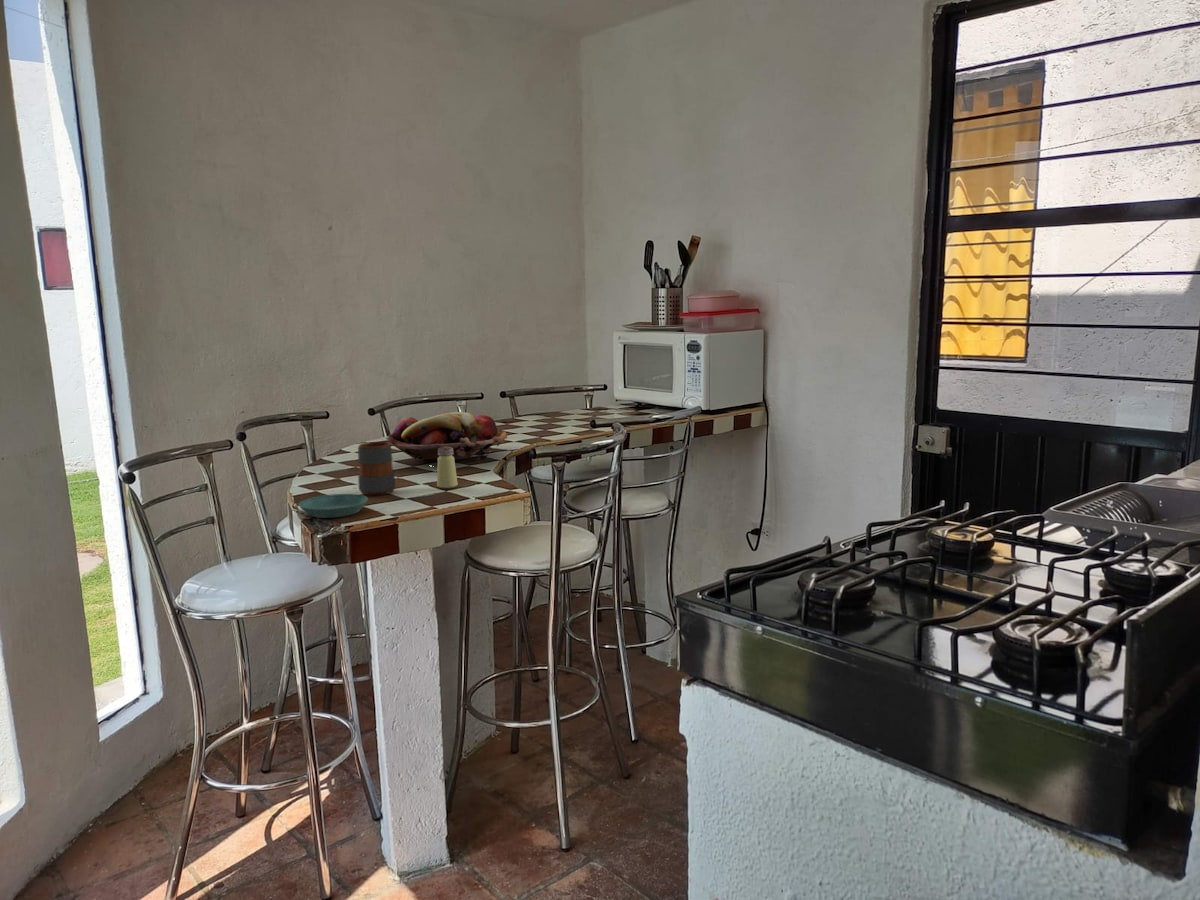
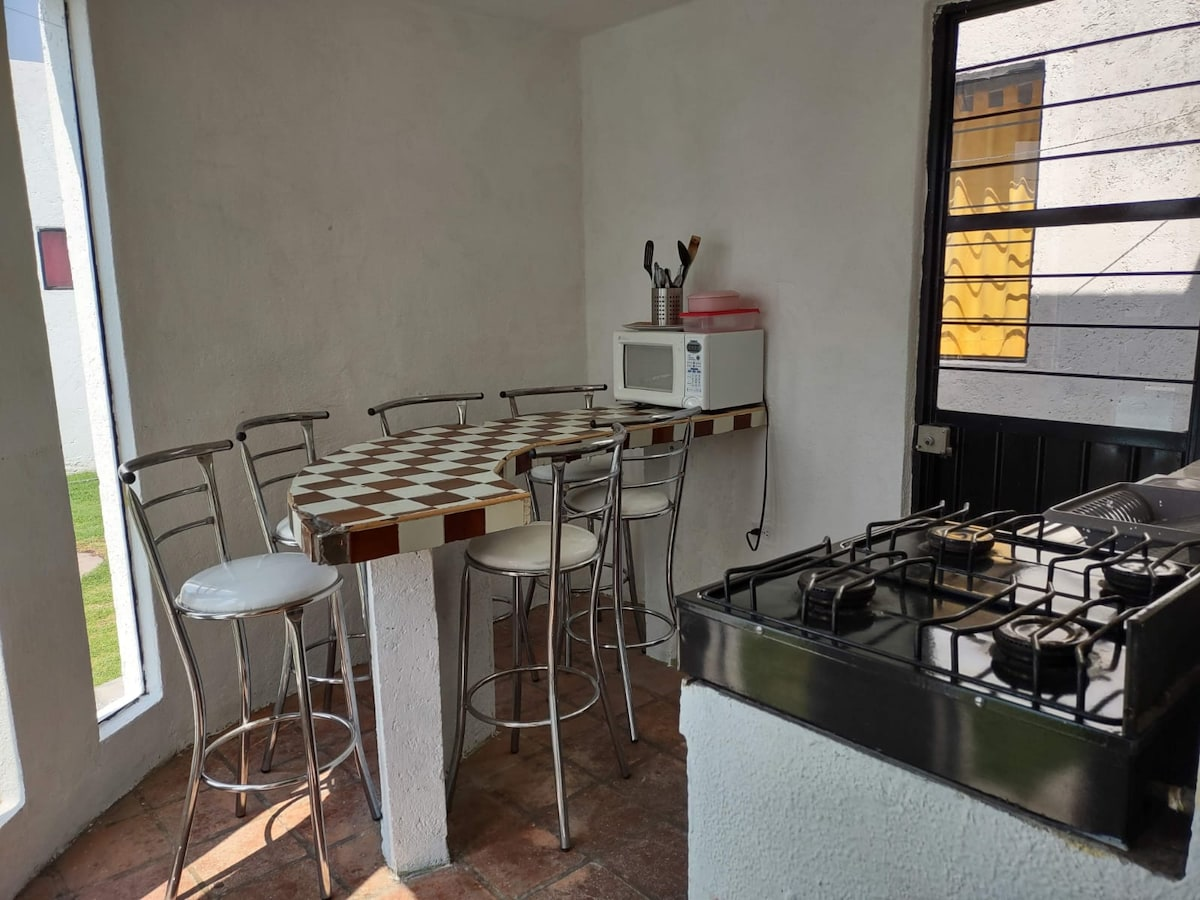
- mug (375, 466)
- saucer (333, 506)
- saltshaker (446, 466)
- fruit basket (450, 435)
